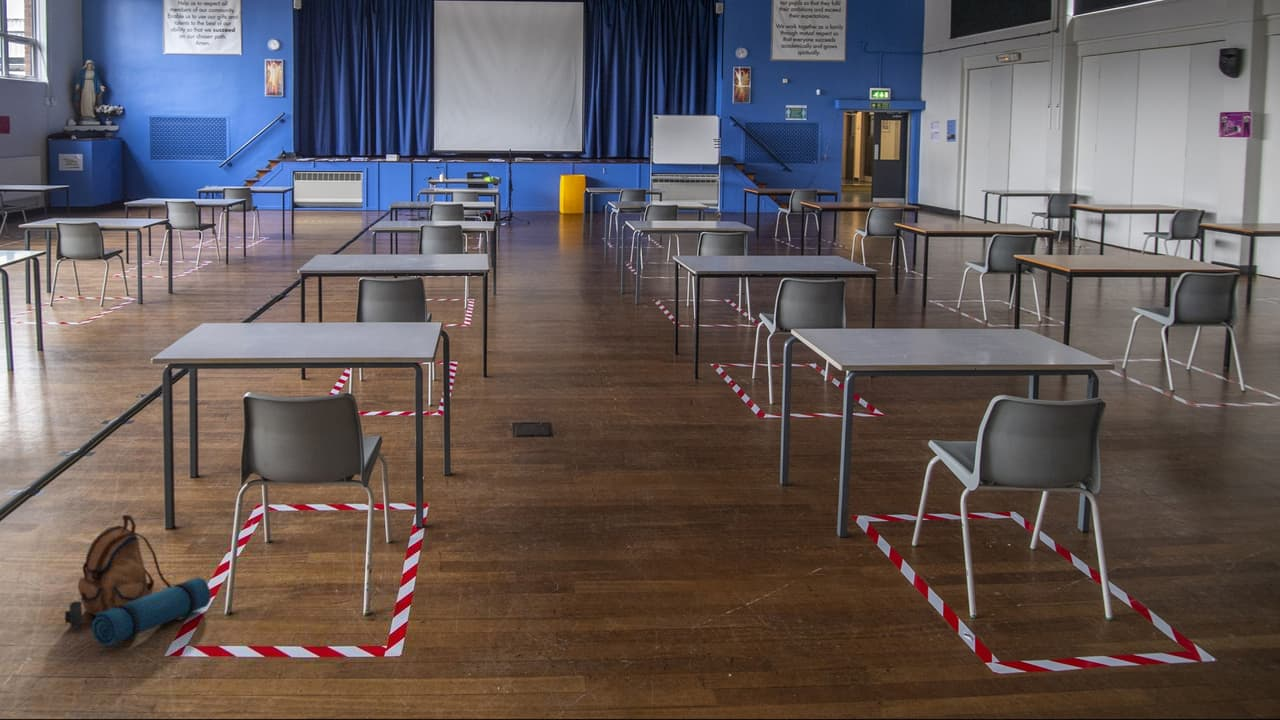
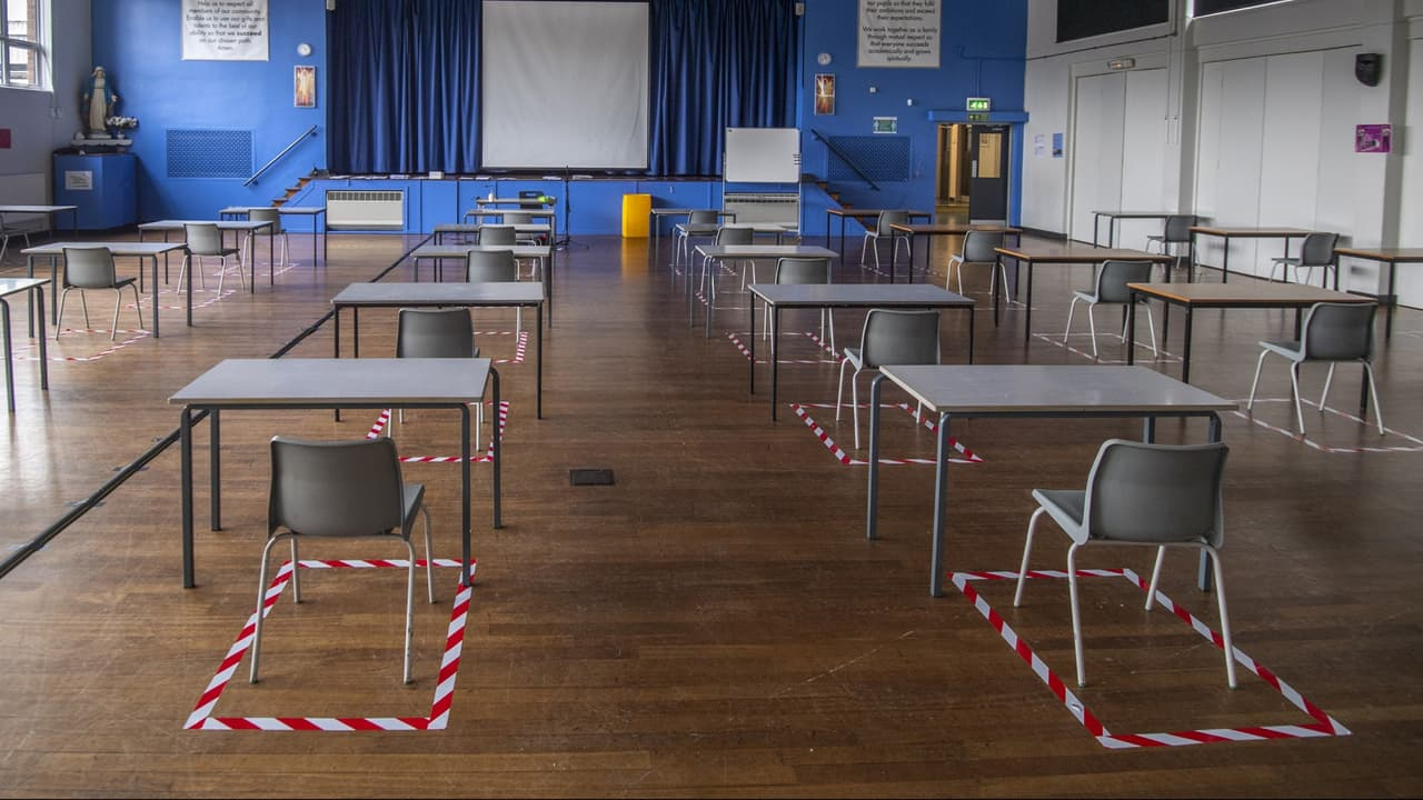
- backpack (138, 571)
